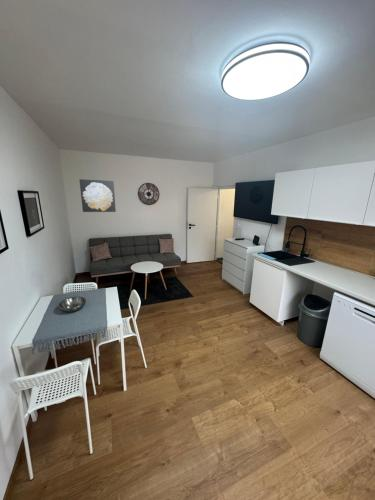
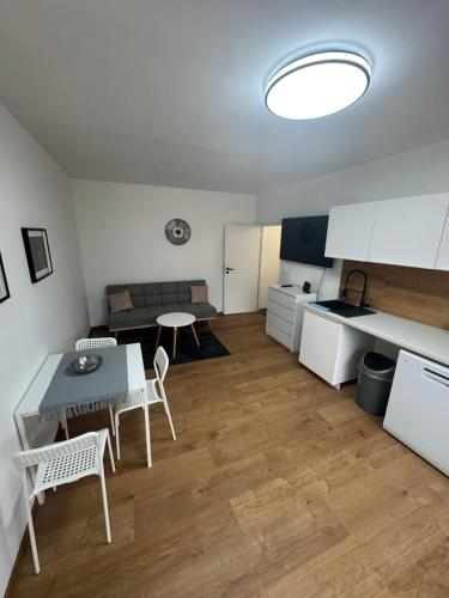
- wall art (98, 196)
